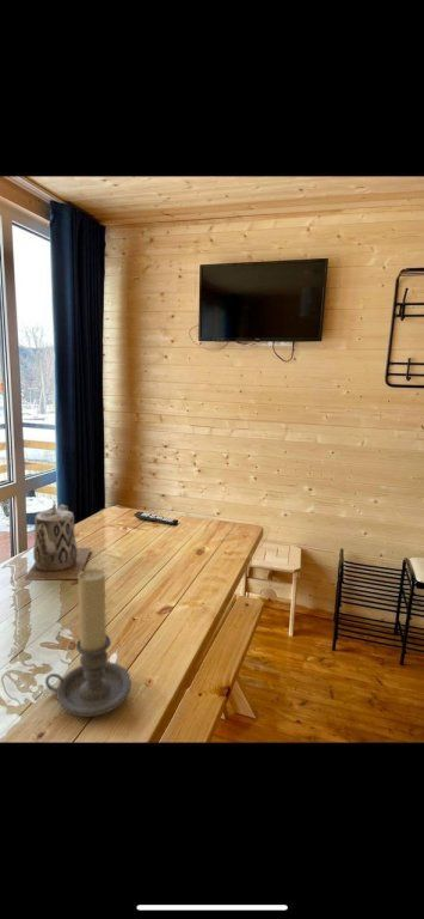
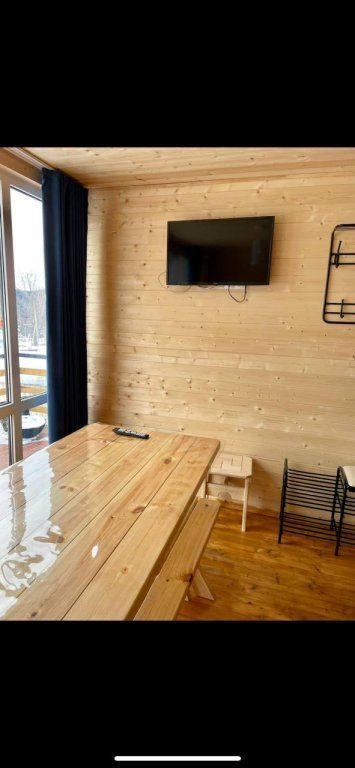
- candle holder (86, 634)
- teapot (59, 532)
